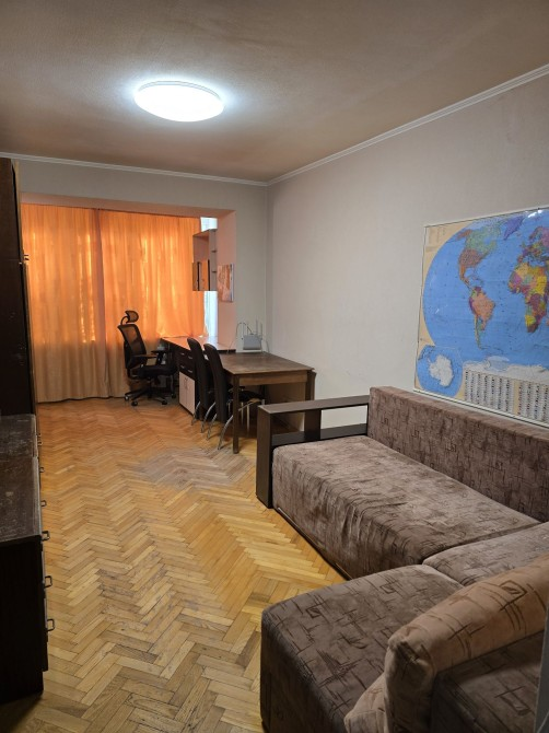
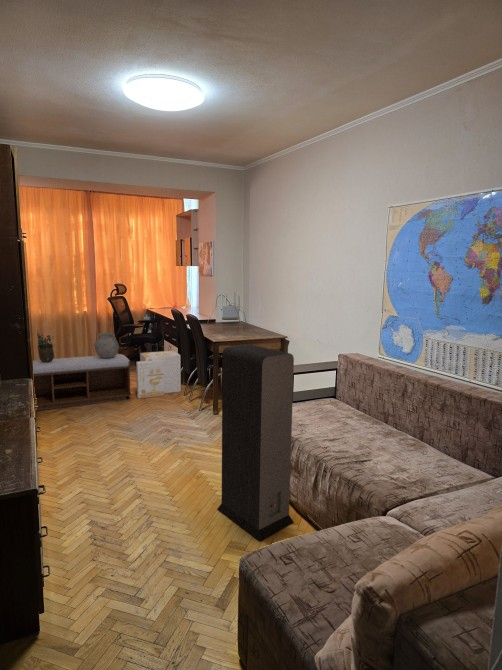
+ speaker (255, 435)
+ product box (156, 373)
+ ceramic pot (106, 345)
+ bench (69, 381)
+ potted plant (43, 344)
